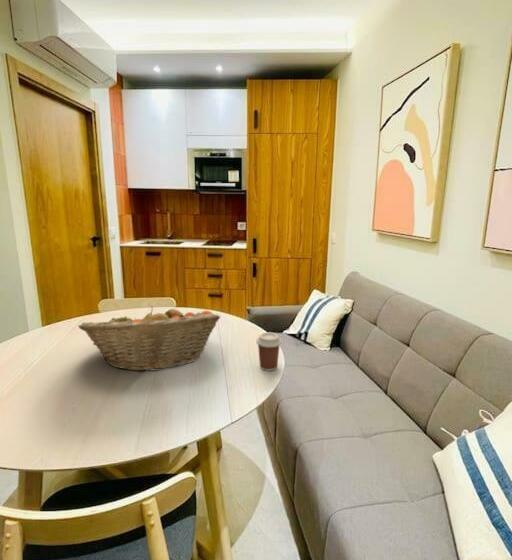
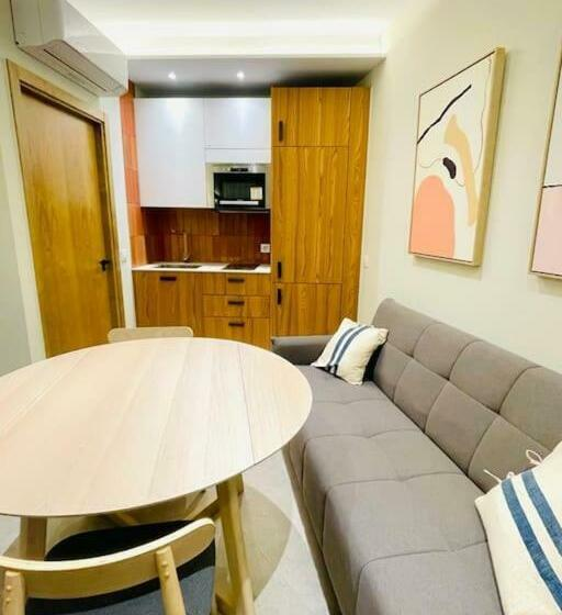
- coffee cup (268, 351)
- fruit basket (153, 330)
